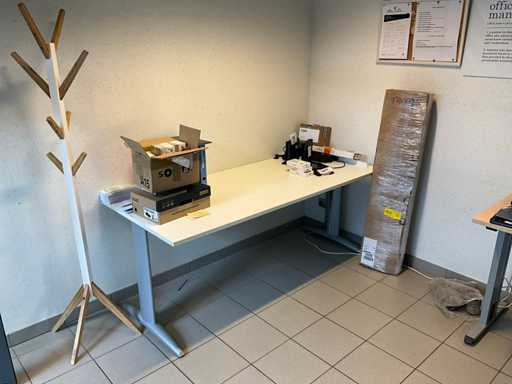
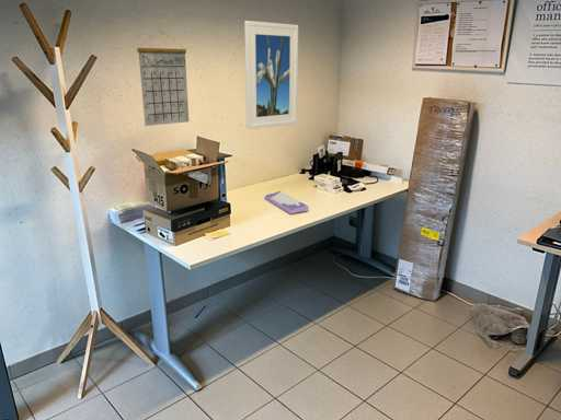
+ calendar (164, 78)
+ keyboard (285, 201)
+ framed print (272, 75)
